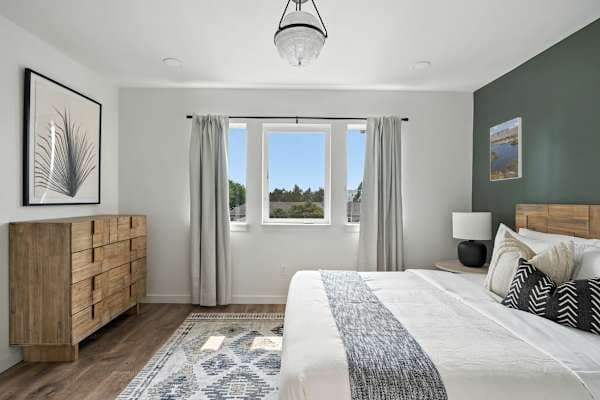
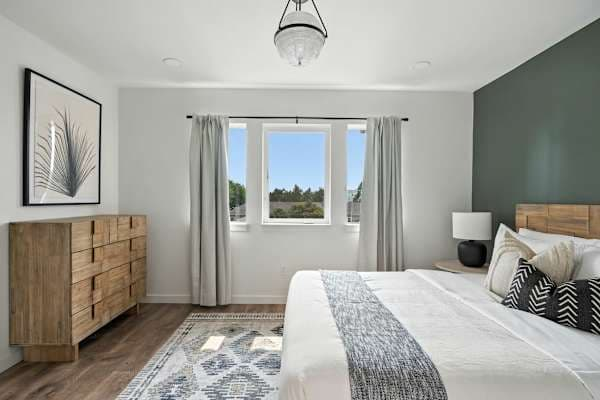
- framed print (504, 151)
